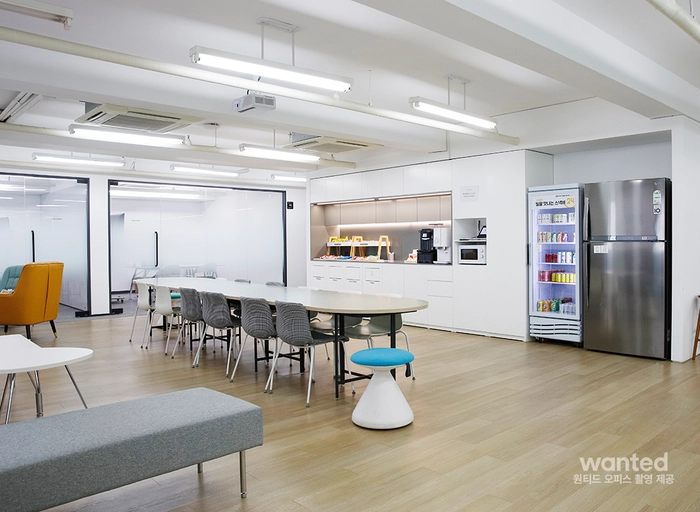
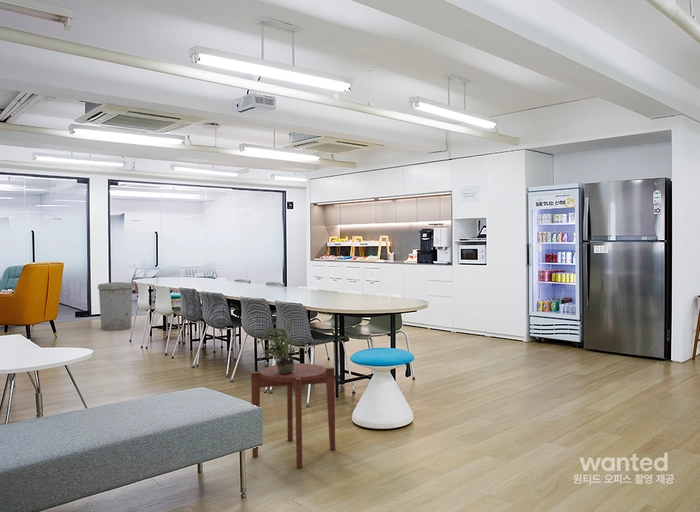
+ potted plant (282, 346)
+ trash can (116, 305)
+ side table (292, 411)
